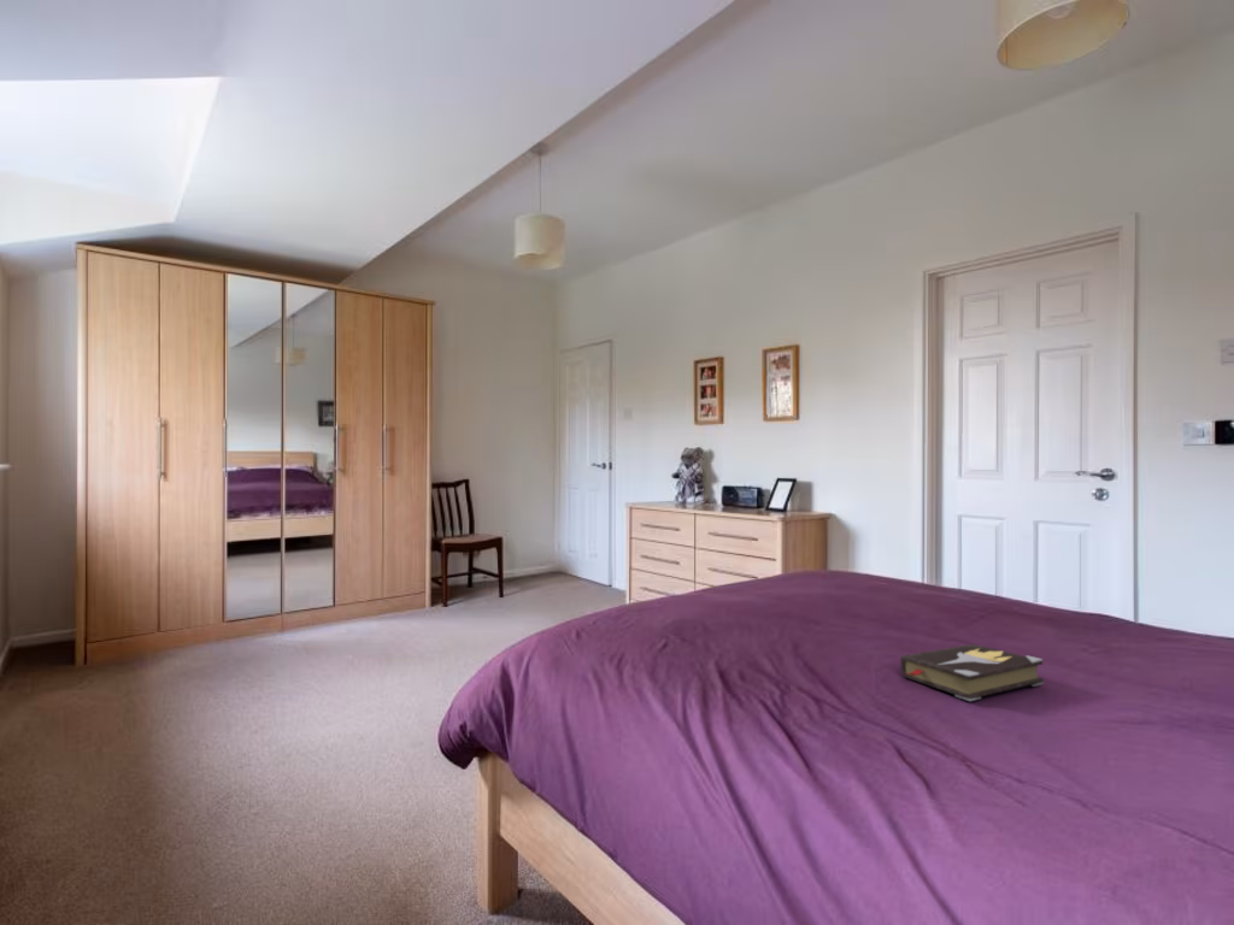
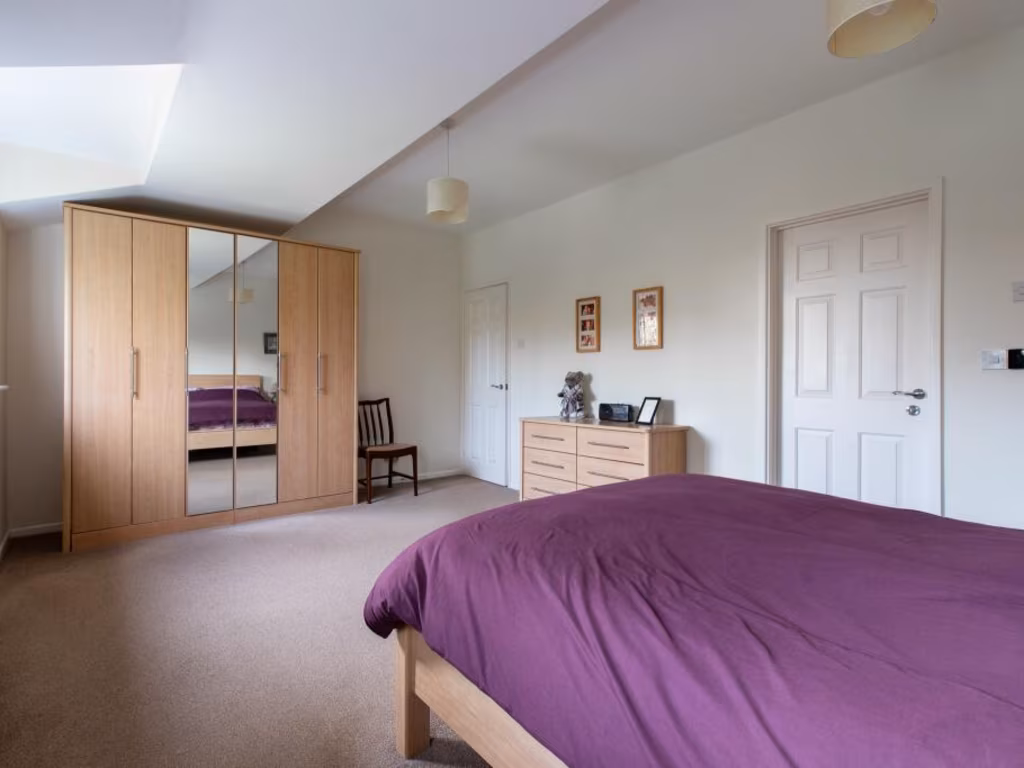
- hardback book (970, 666)
